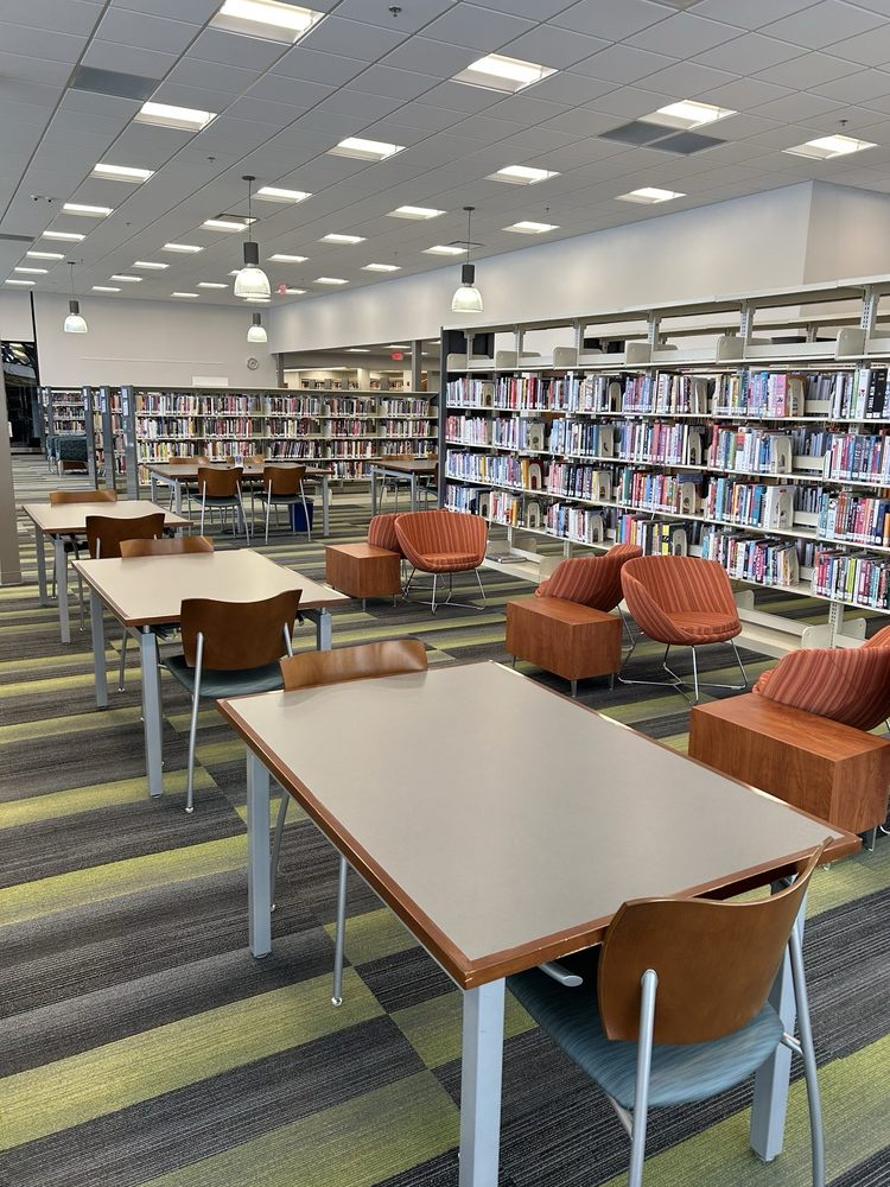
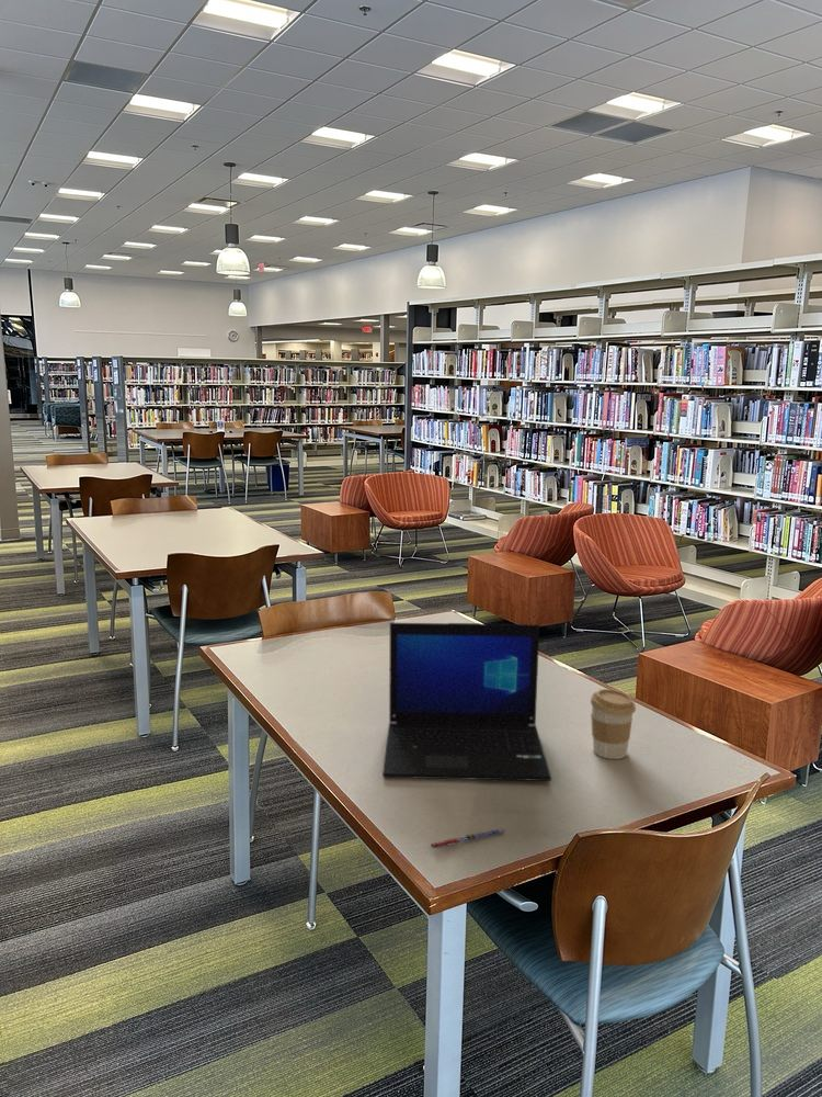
+ laptop (465, 697)
+ pen (468, 837)
+ coffee cup (612, 723)
